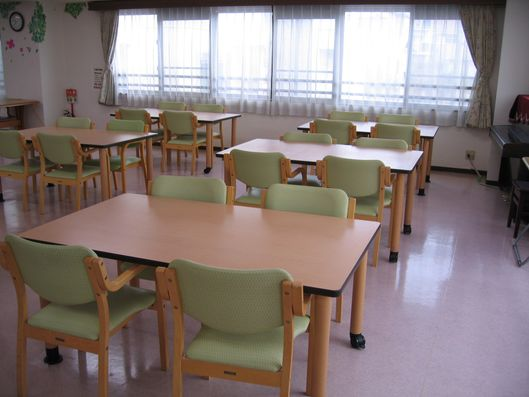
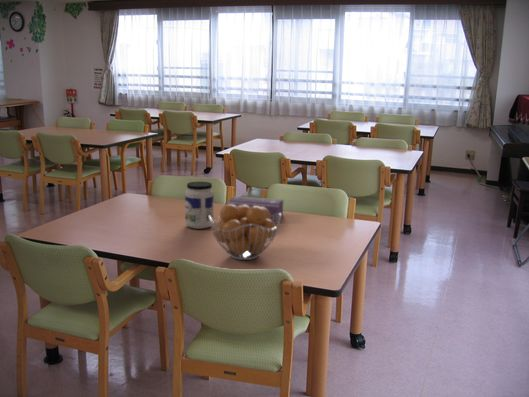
+ fruit basket (244, 230)
+ jar (199, 205)
+ tissue box (252, 206)
